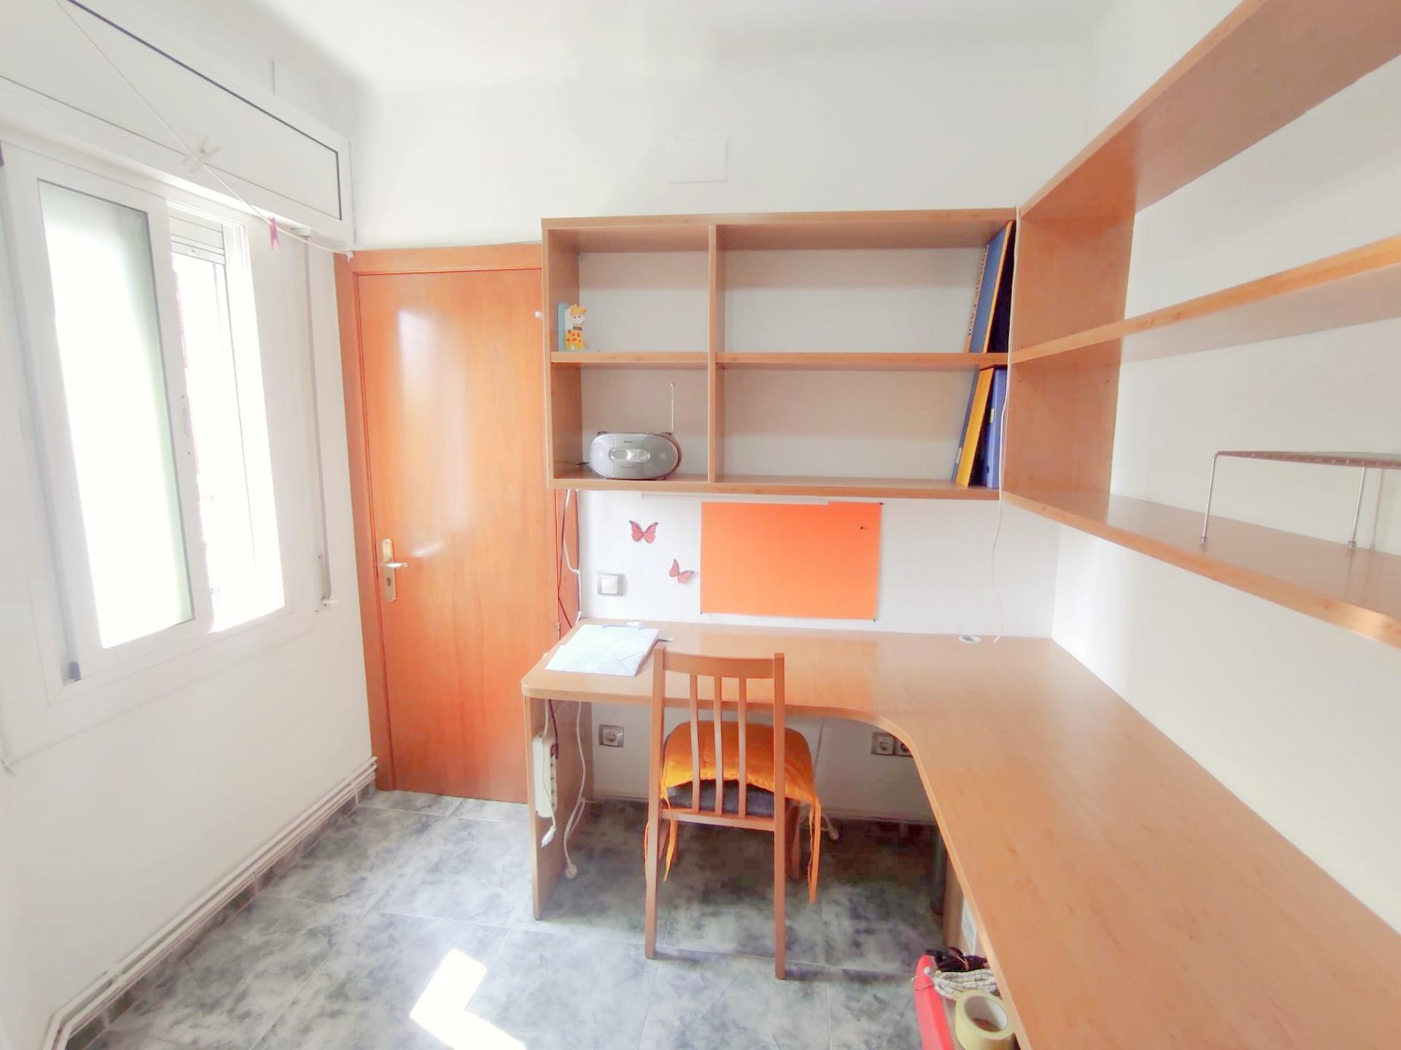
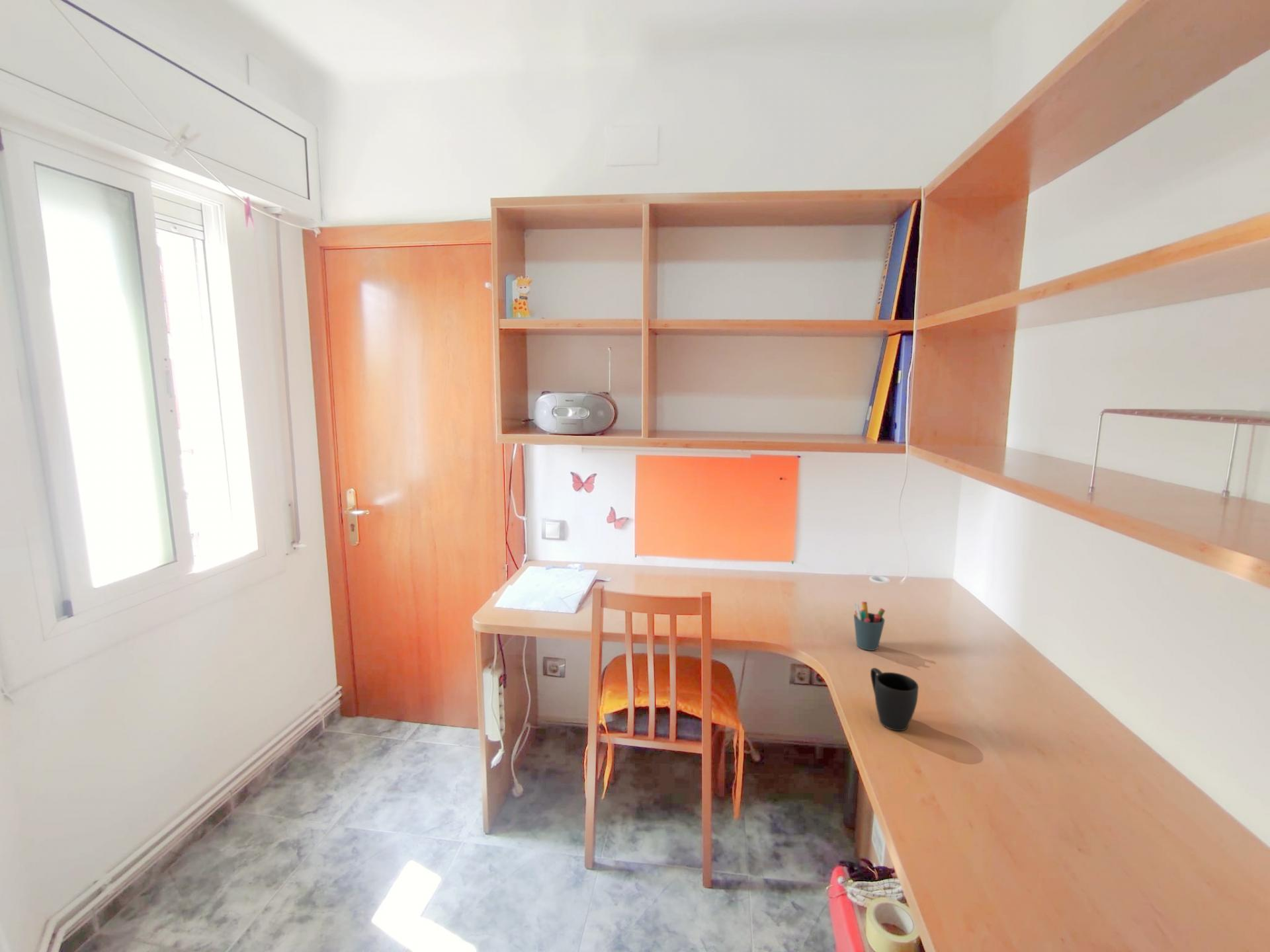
+ mug (889, 697)
+ pen holder (868, 624)
